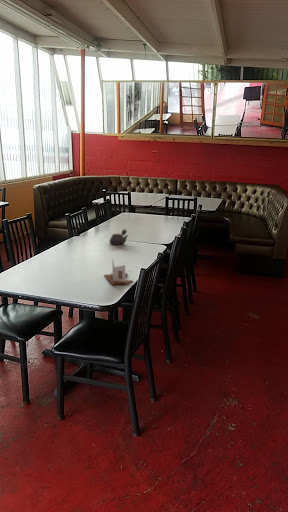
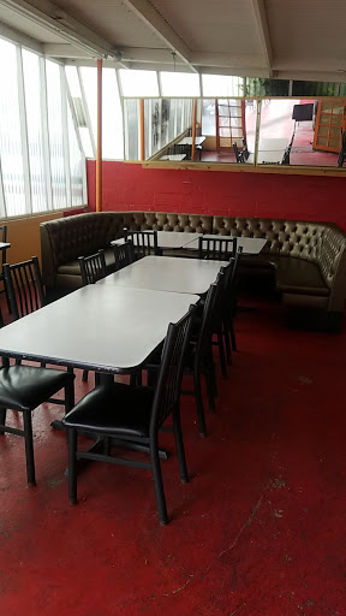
- teapot (120, 237)
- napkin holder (119, 269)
